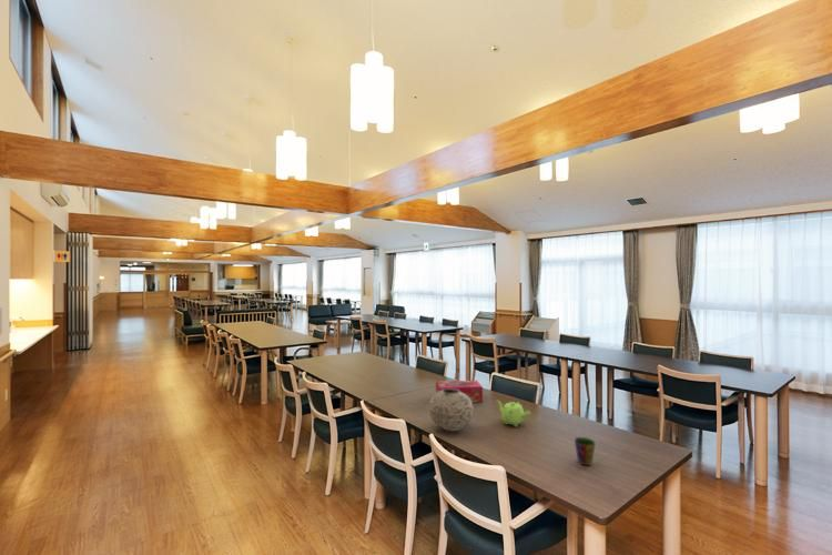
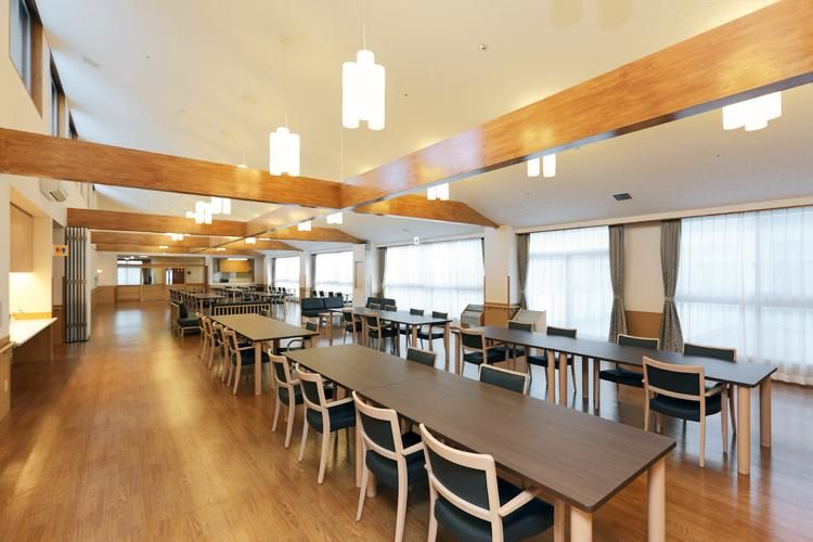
- tissue box (459, 391)
- vase (450, 408)
- teapot (513, 412)
- cup (584, 453)
